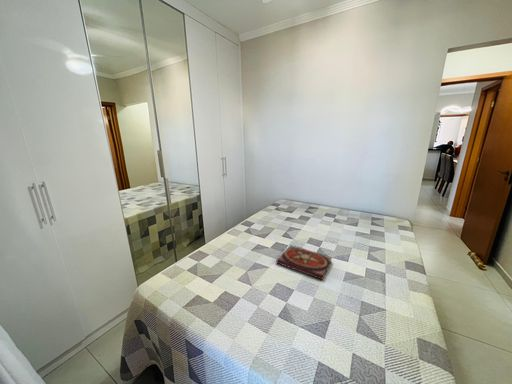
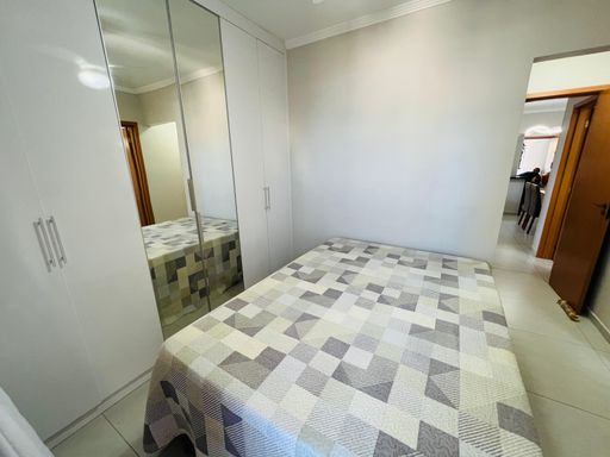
- book (304, 259)
